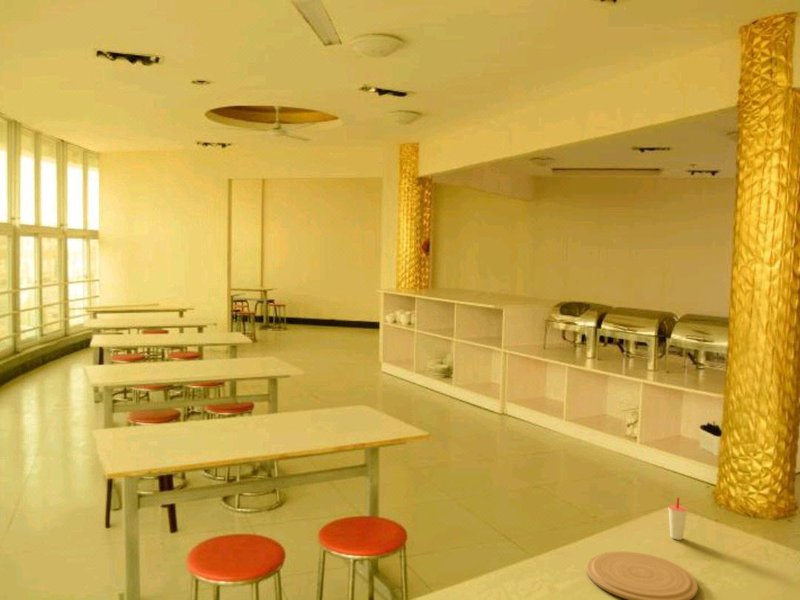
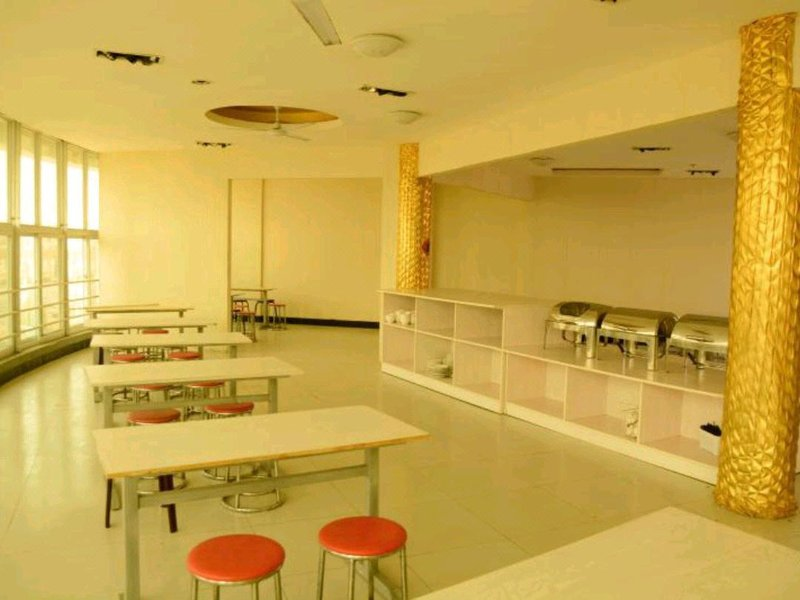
- cup (677, 517)
- plate (640, 575)
